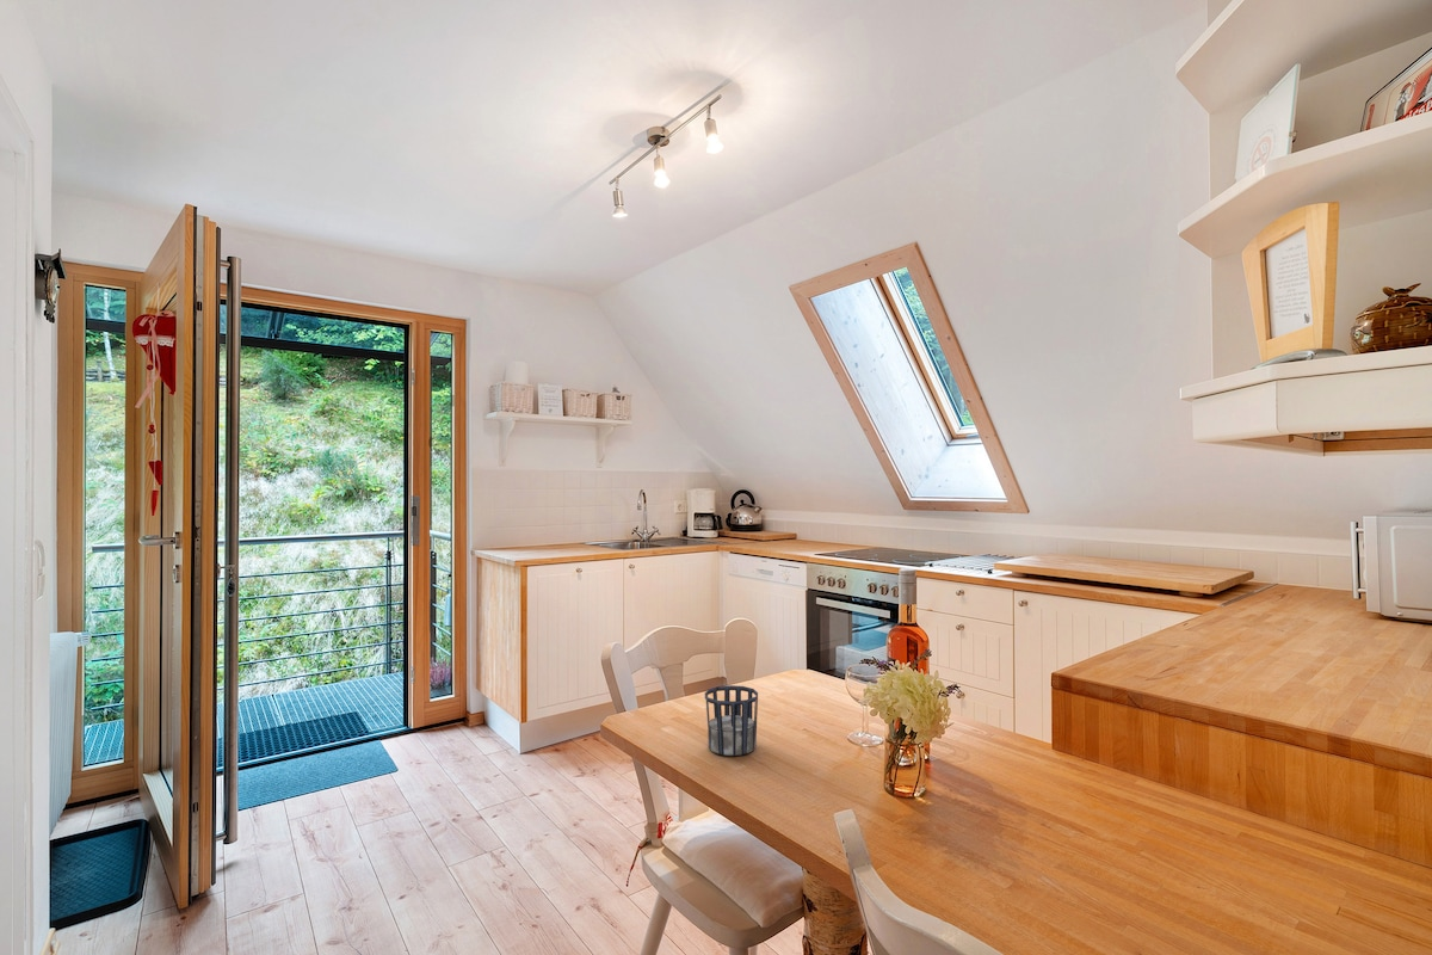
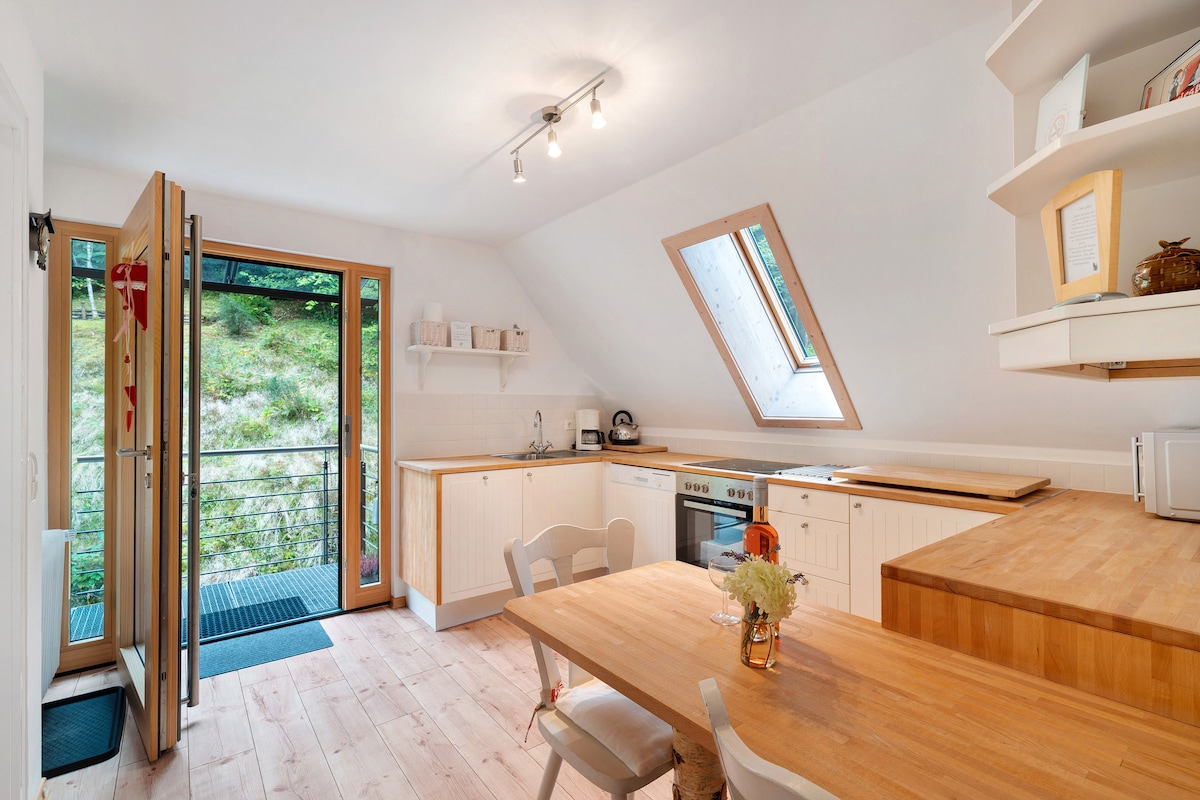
- cup (732, 720)
